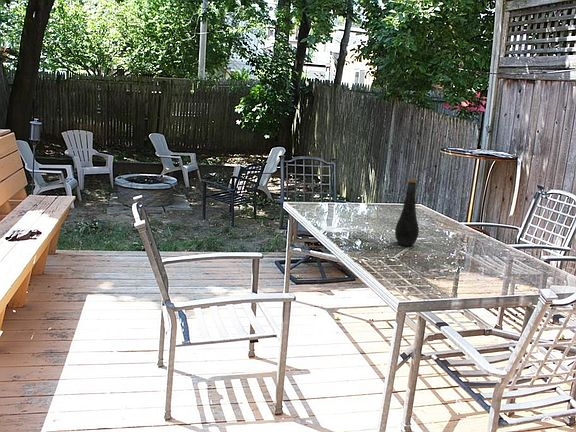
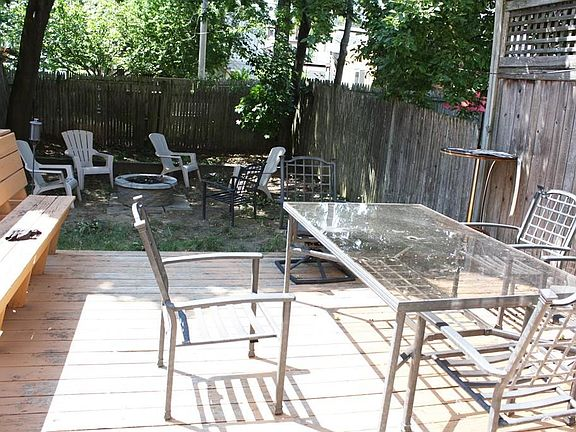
- bottle (408, 212)
